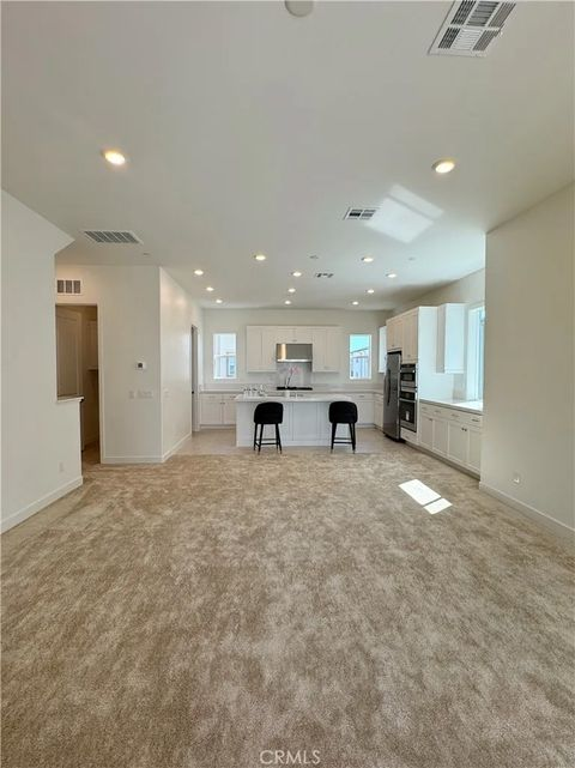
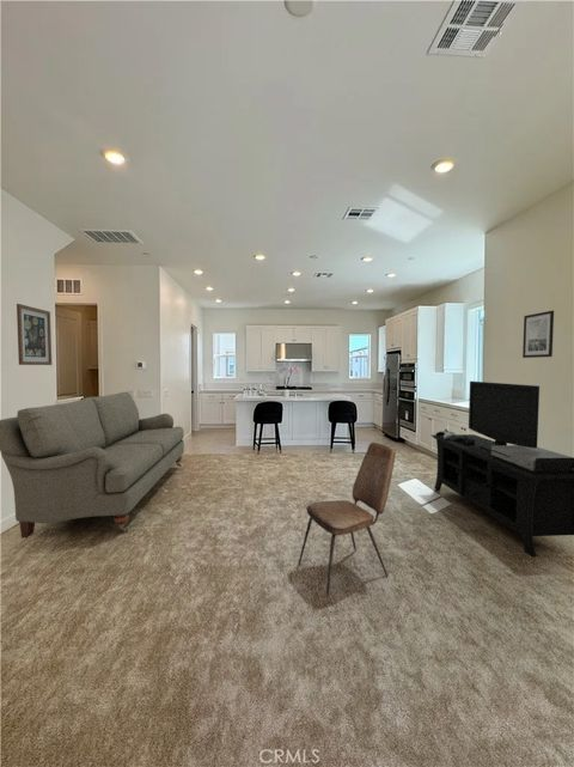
+ wall art (537, 335)
+ dining chair (350, 509)
+ sofa (115, 444)
+ media console (495, 449)
+ wall art (35, 336)
